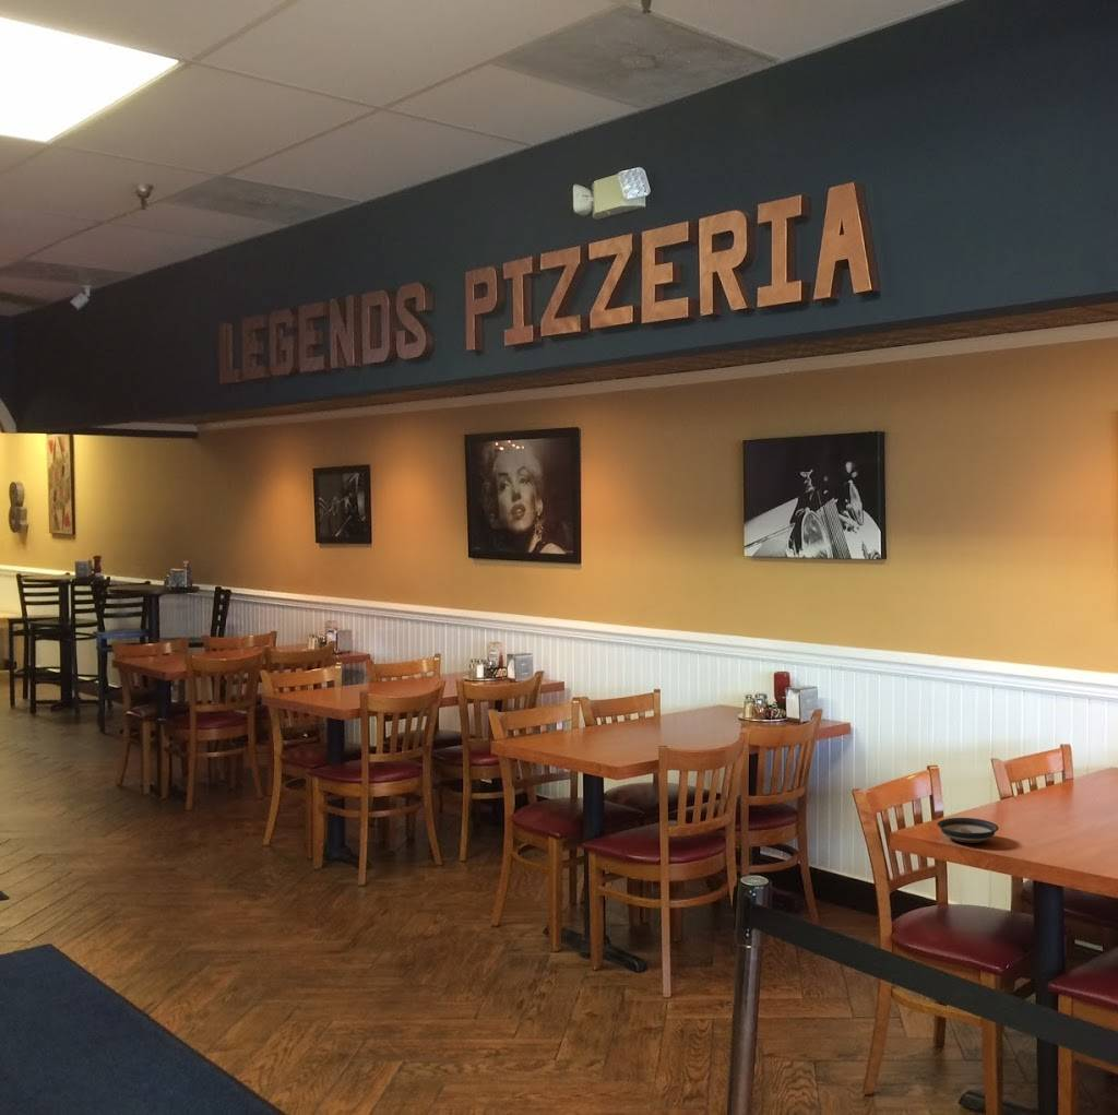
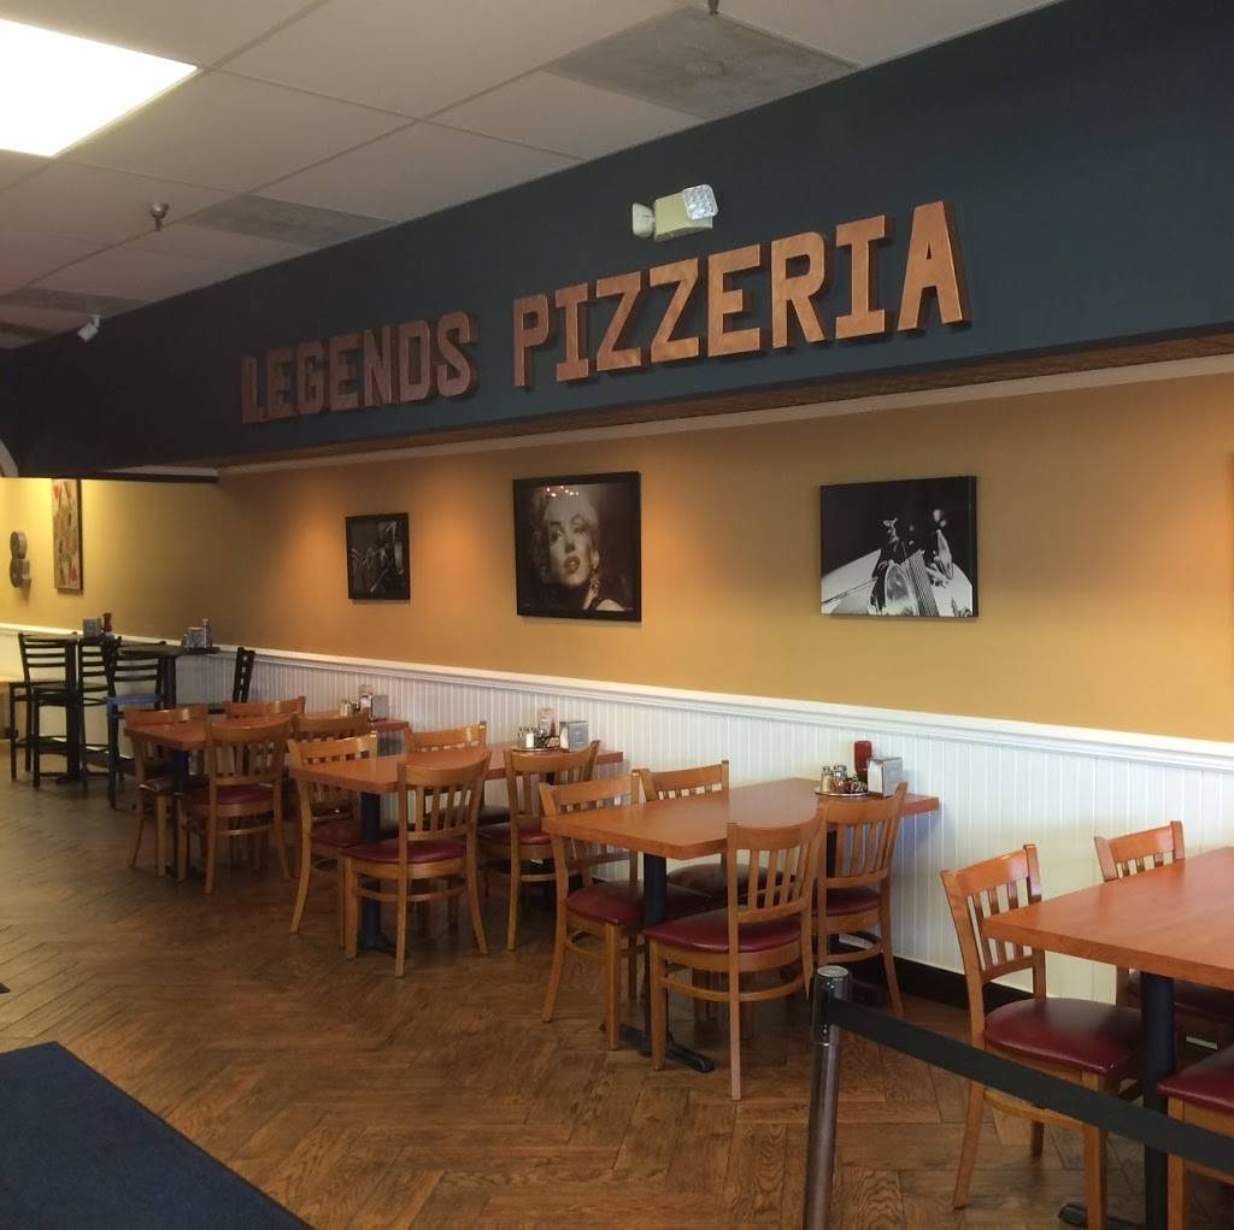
- saucer (967, 832)
